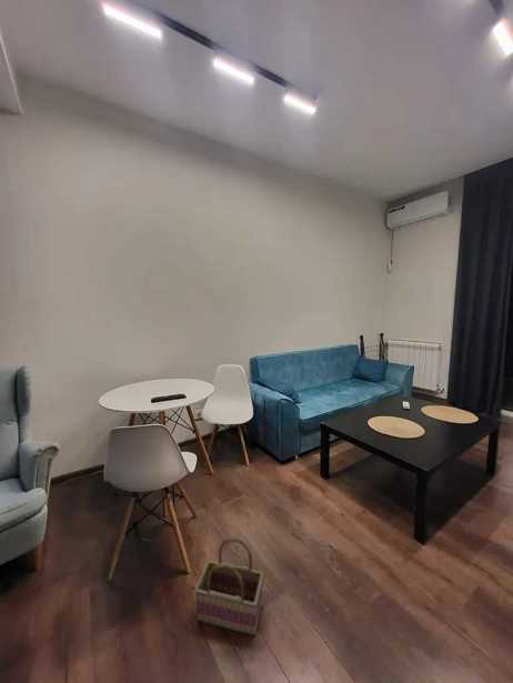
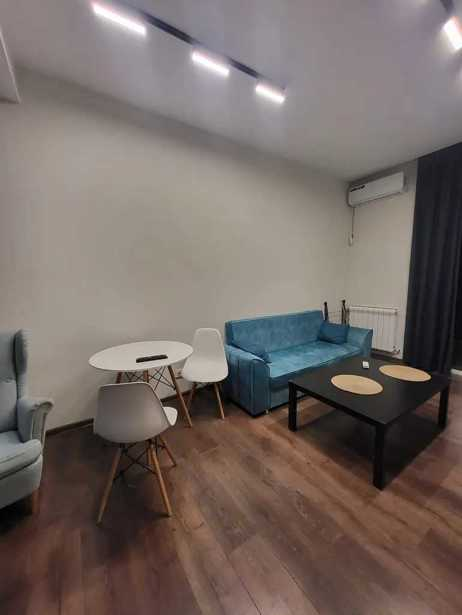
- basket (230, 582)
